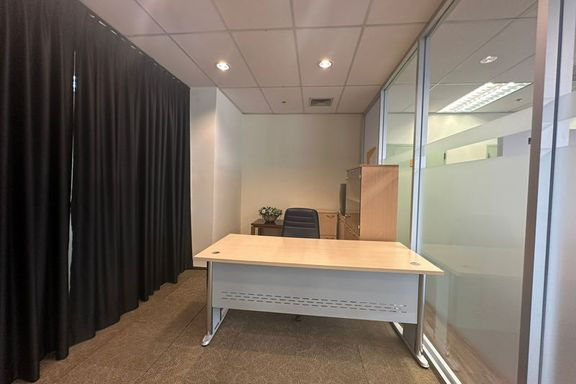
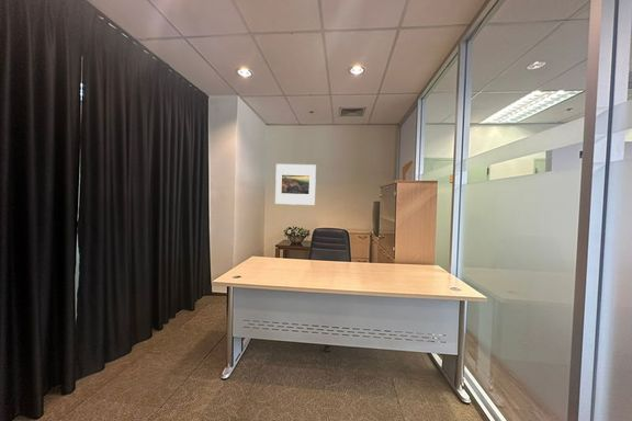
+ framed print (295, 184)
